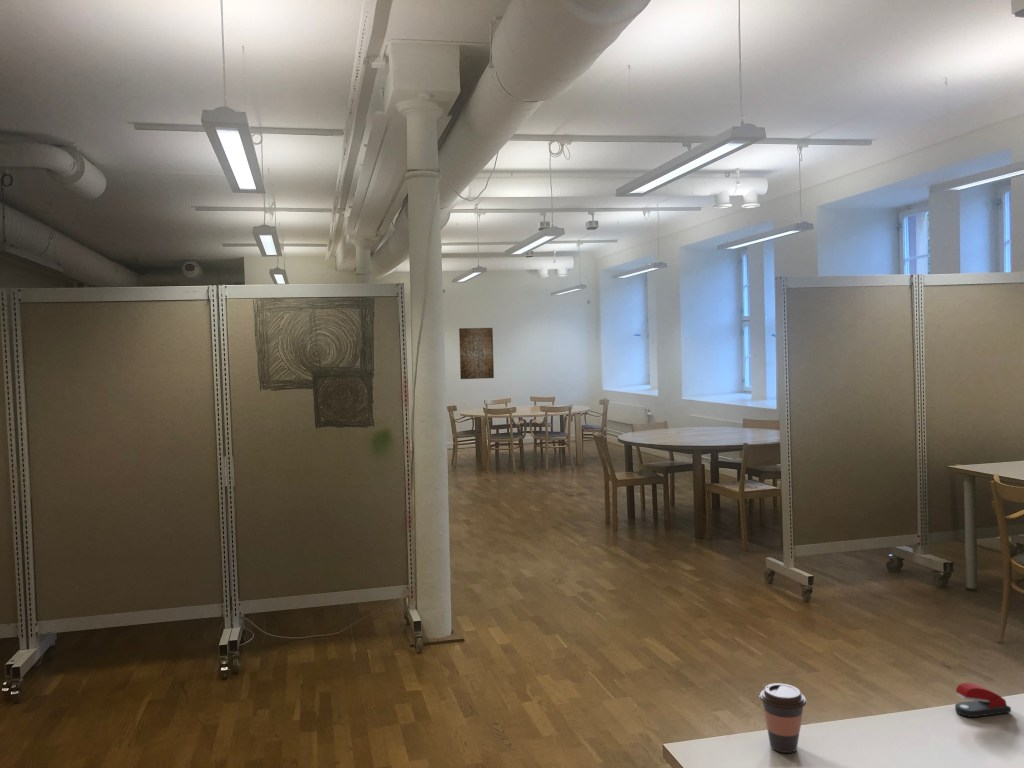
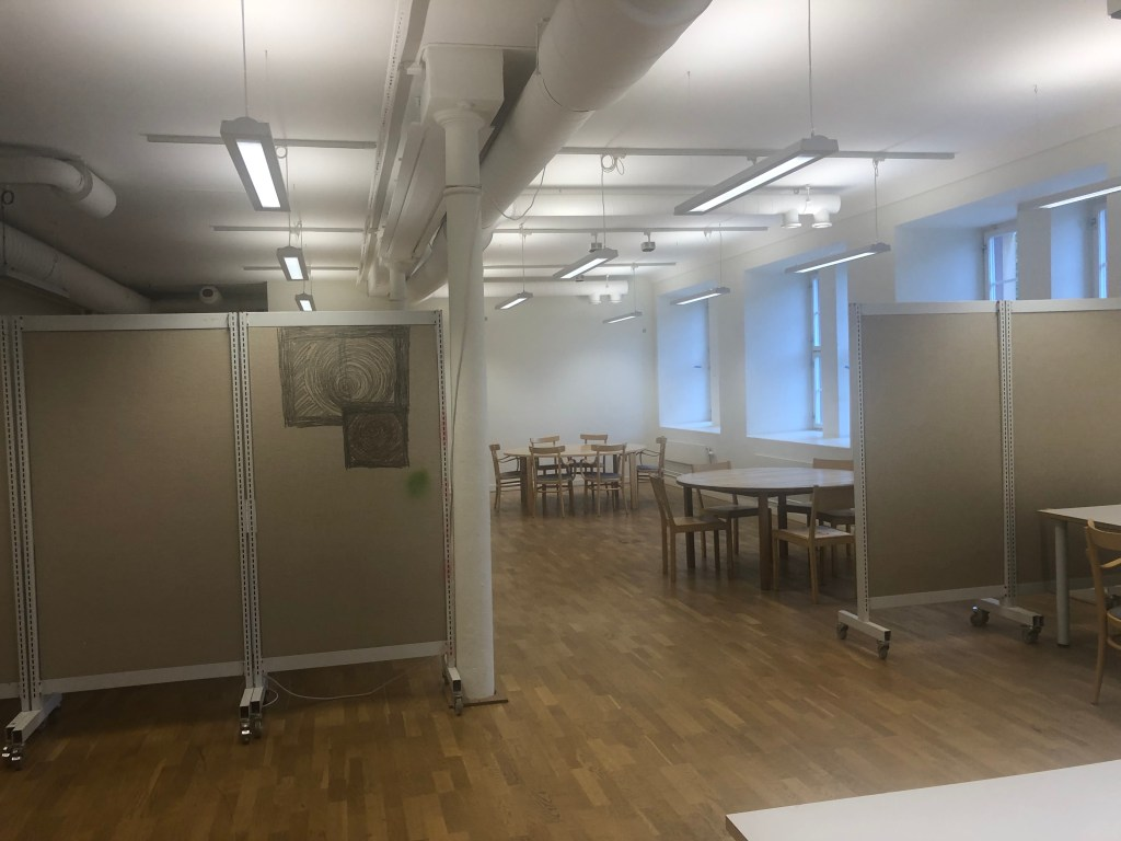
- wall art (476, 353)
- stapler (980, 697)
- coffee cup (783, 718)
